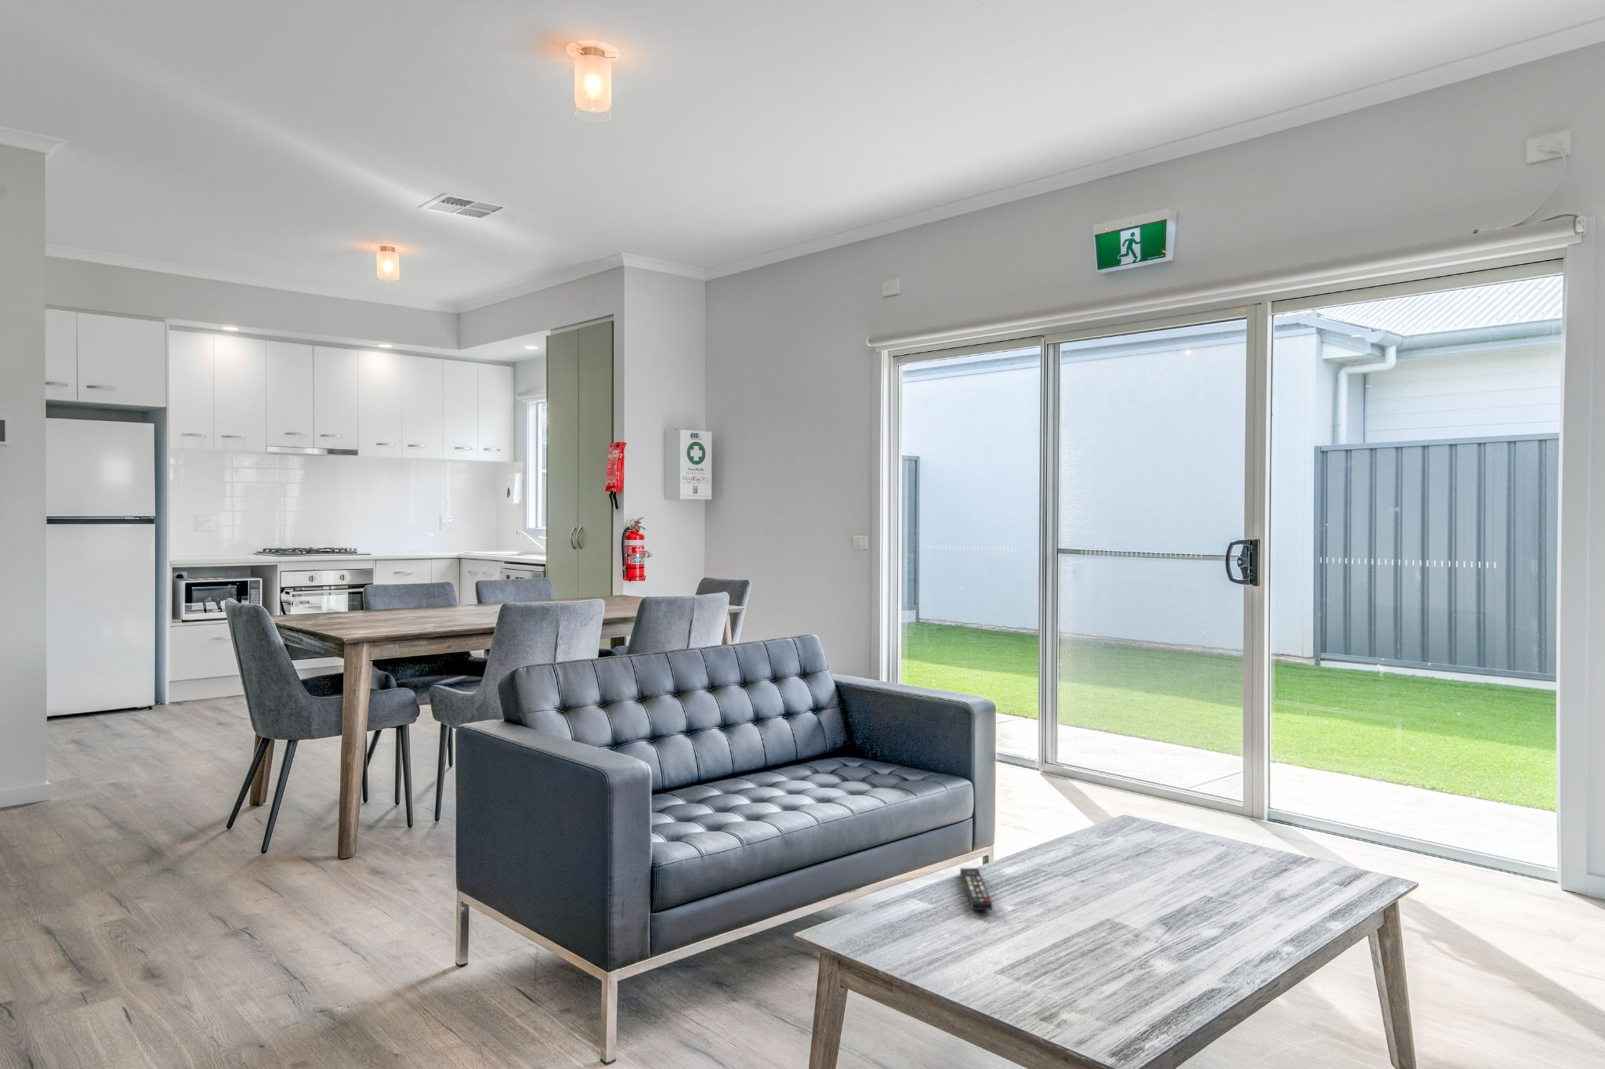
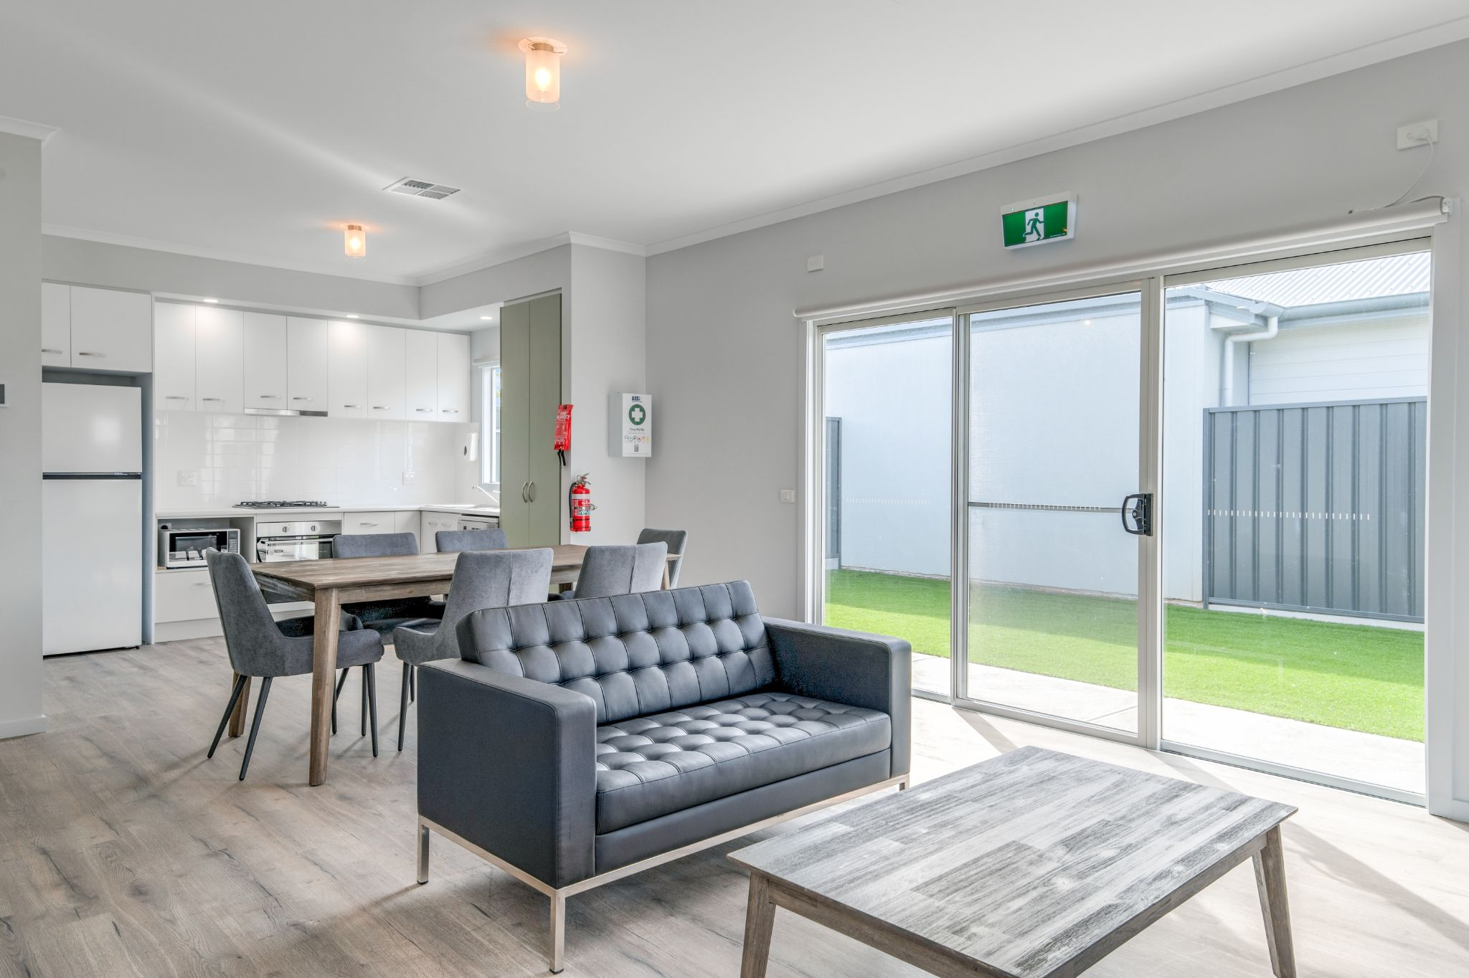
- remote control (975, 888)
